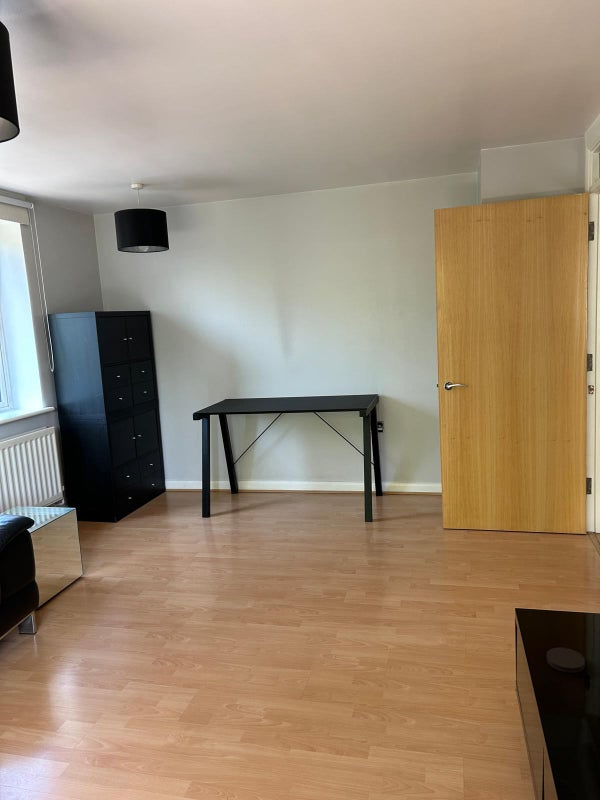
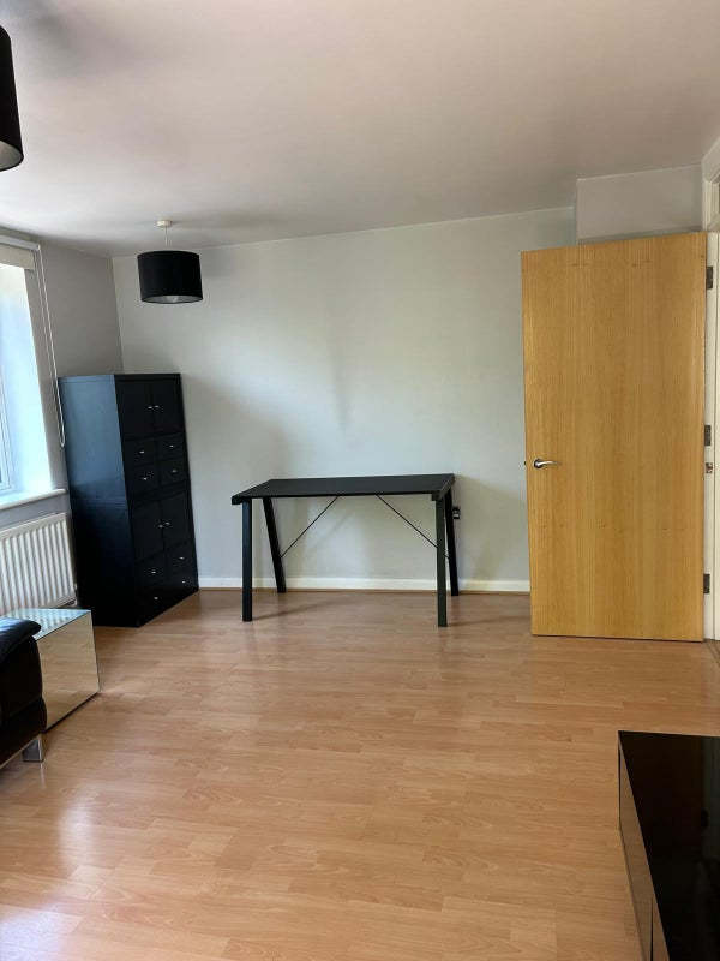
- coaster (565, 659)
